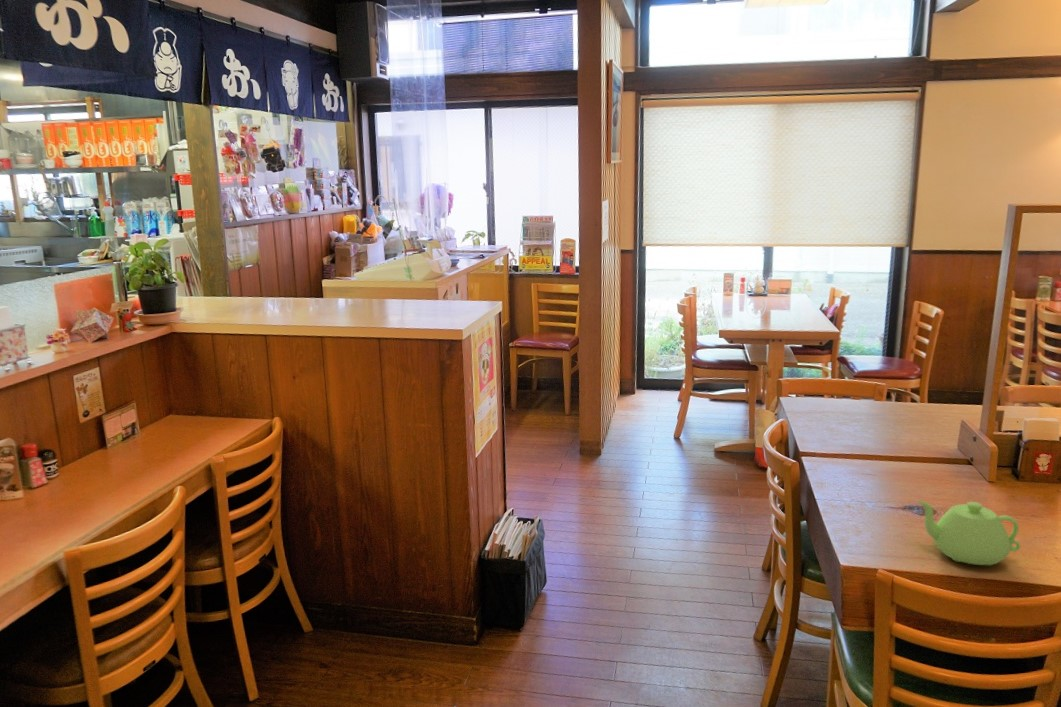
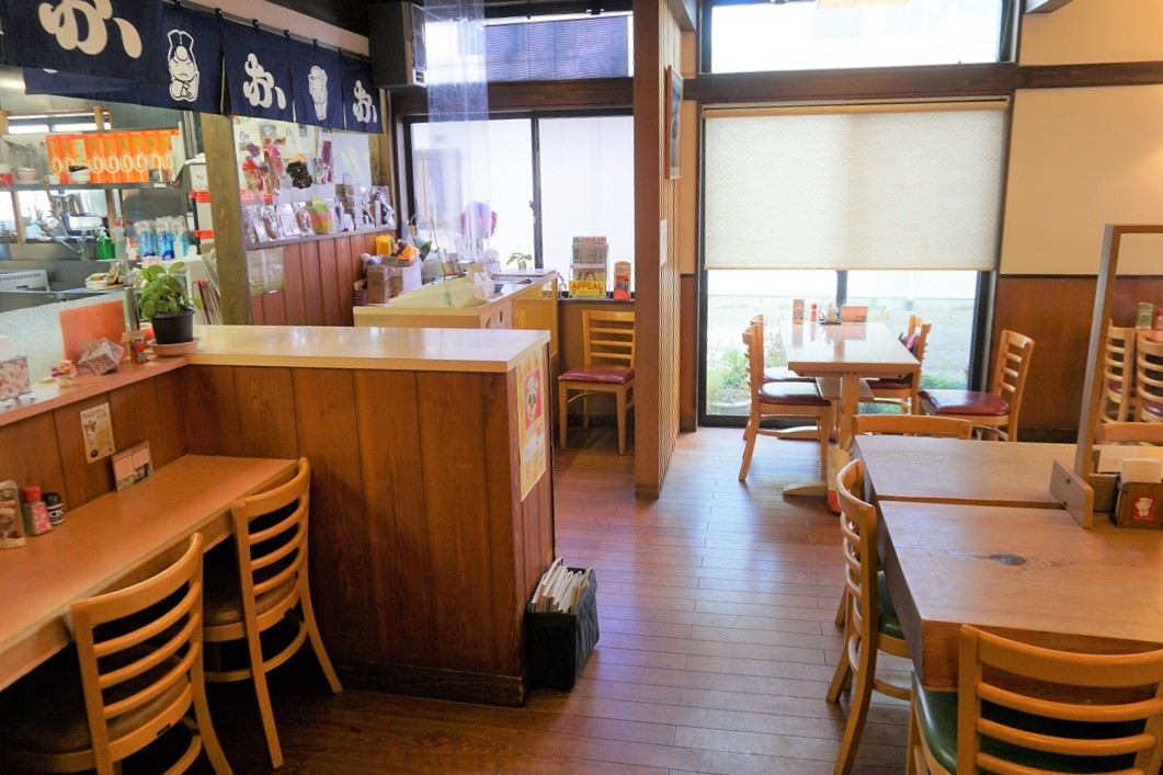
- teapot (967, 529)
